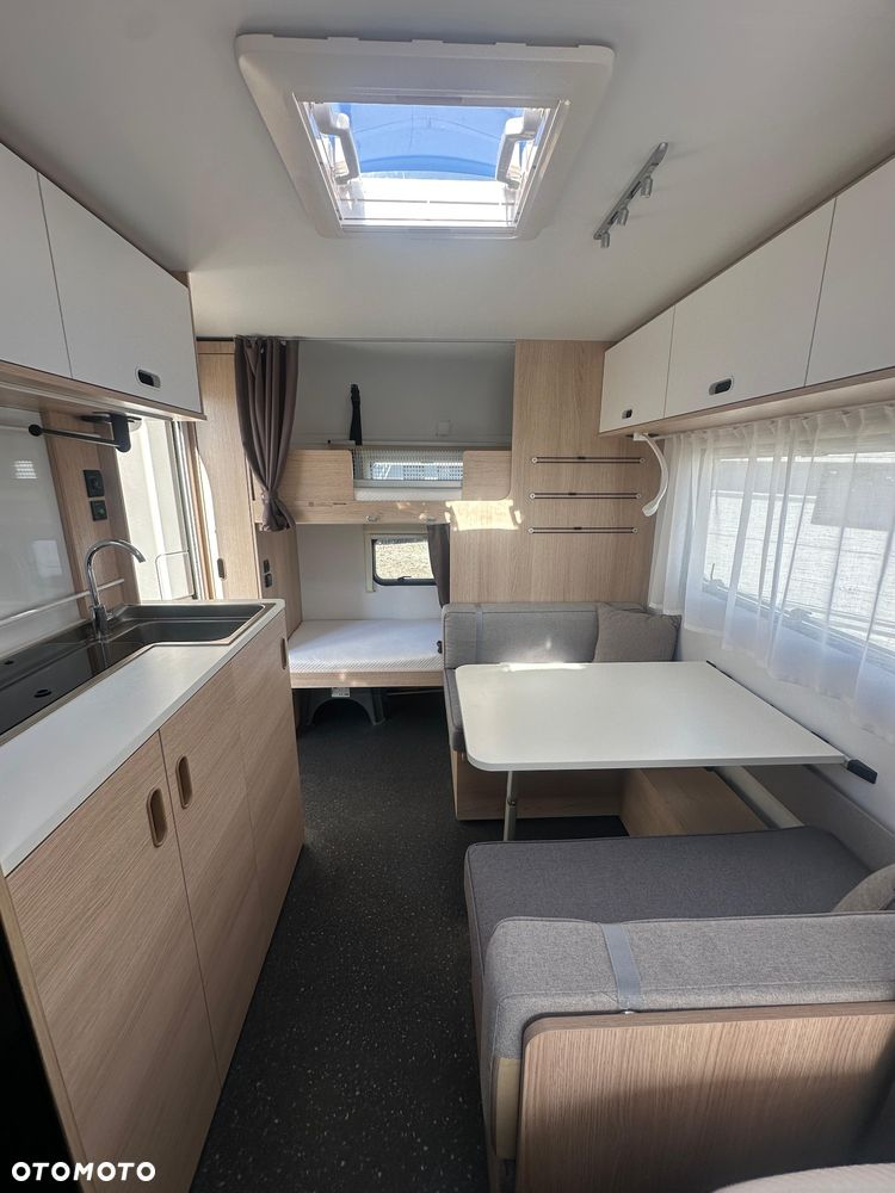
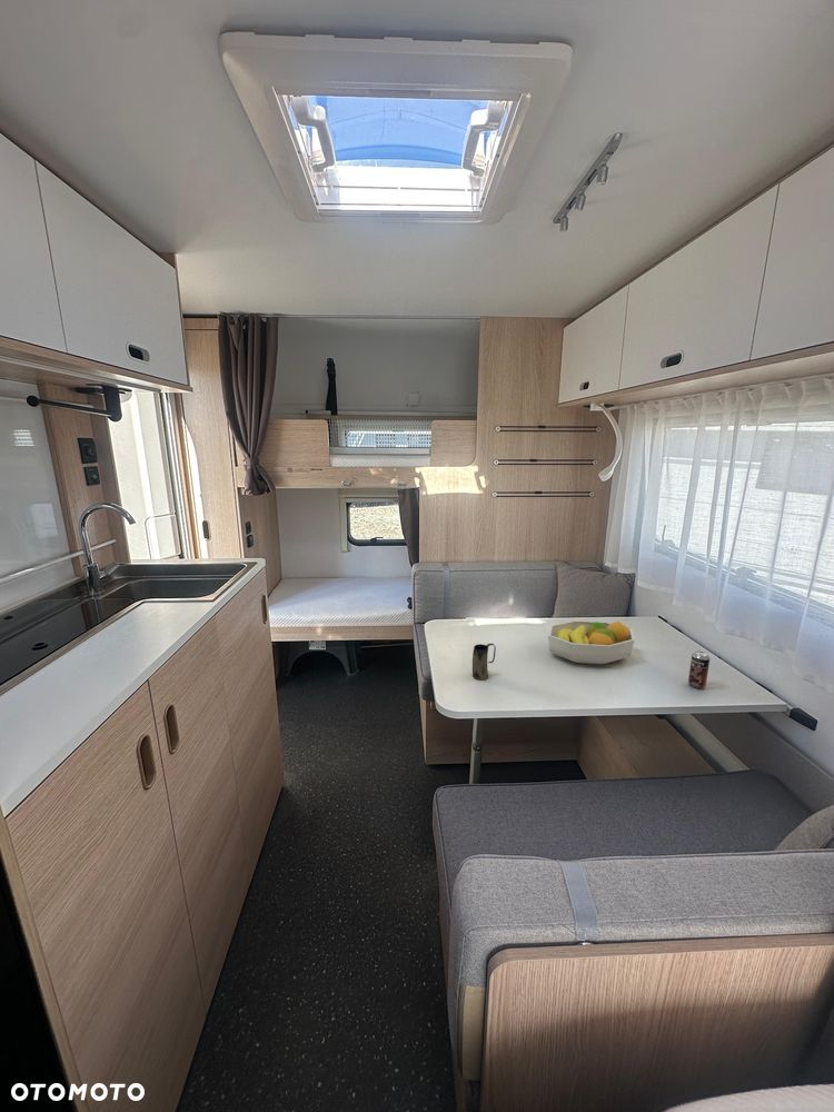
+ beverage can (698, 669)
+ fruit bowl (589, 638)
+ mug (483, 659)
